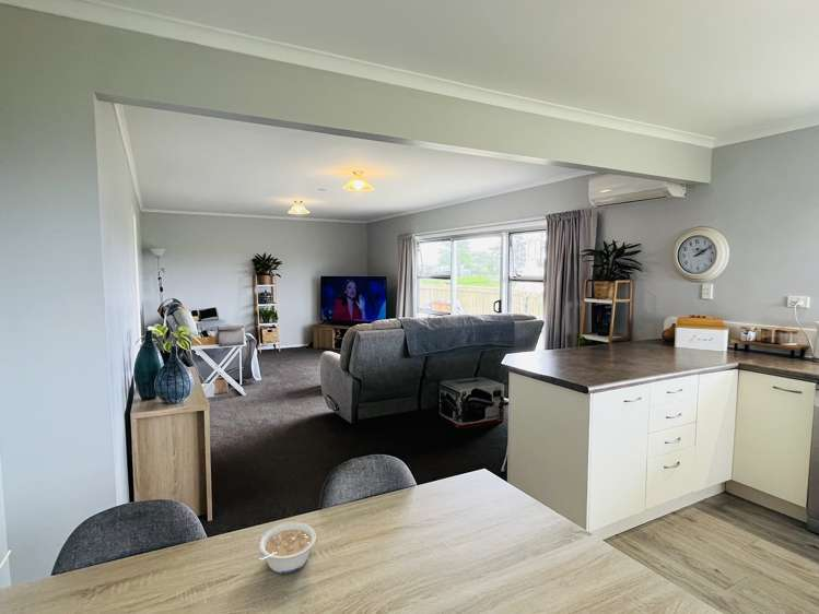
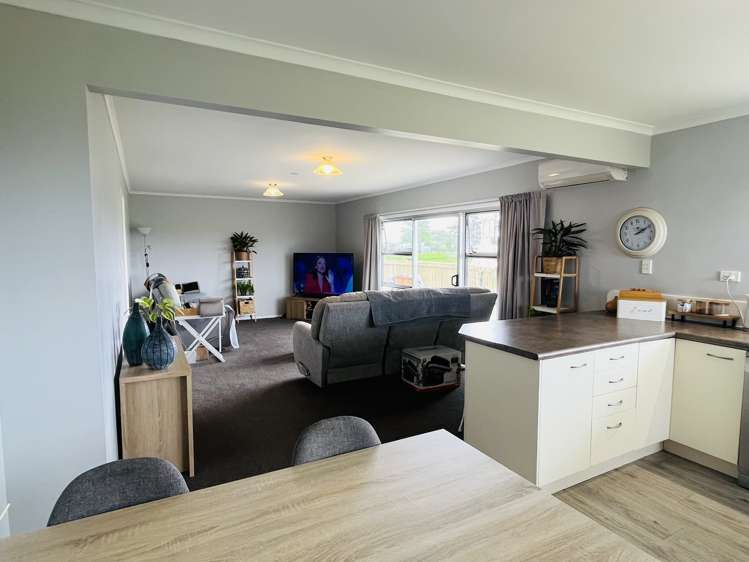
- legume (288, 548)
